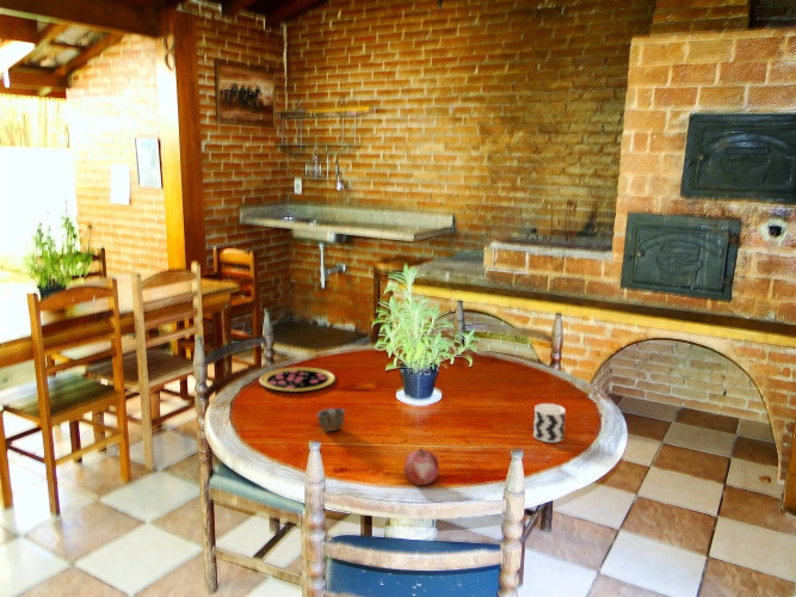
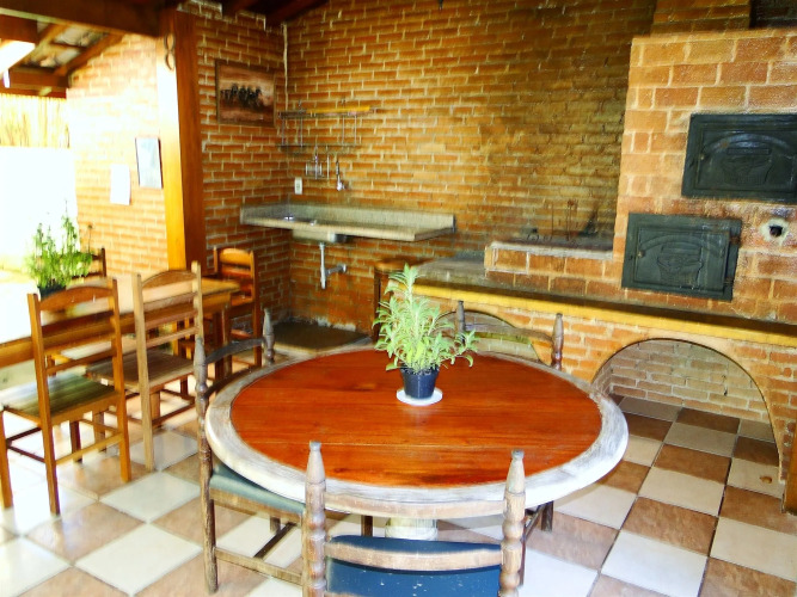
- cup (549, 420)
- fruit (420, 463)
- cup (329, 418)
- pizza (297, 378)
